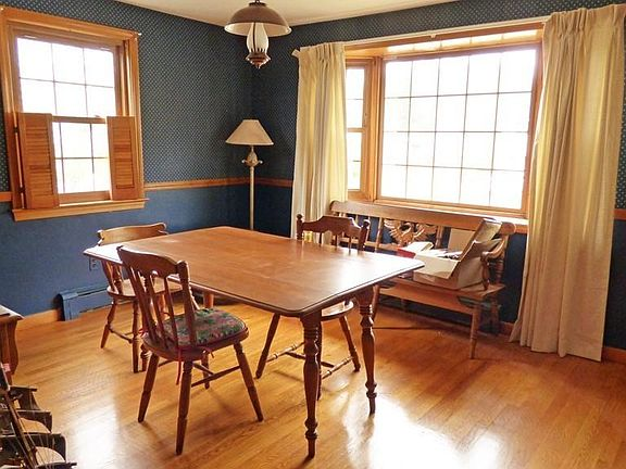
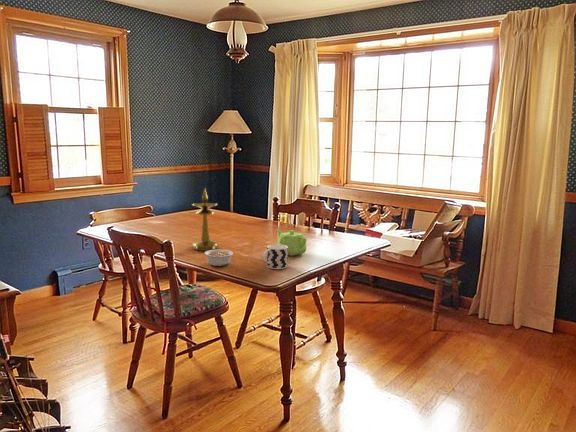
+ teapot (290, 241)
+ cup (274, 257)
+ legume (219, 257)
+ candlestick (205, 218)
